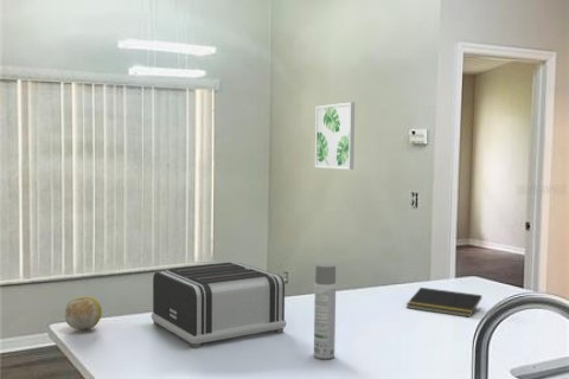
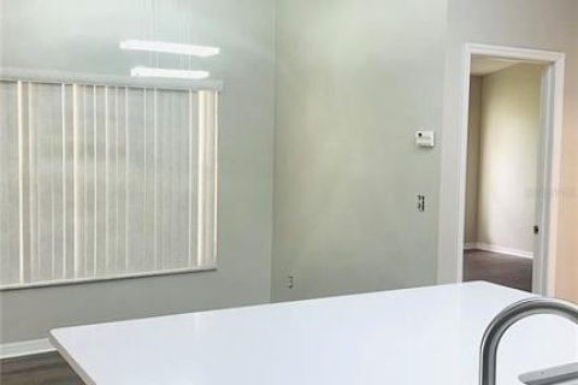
- spray bottle (325, 310)
- wall art (333, 136)
- fruit (83, 313)
- notepad (443, 301)
- toaster (222, 298)
